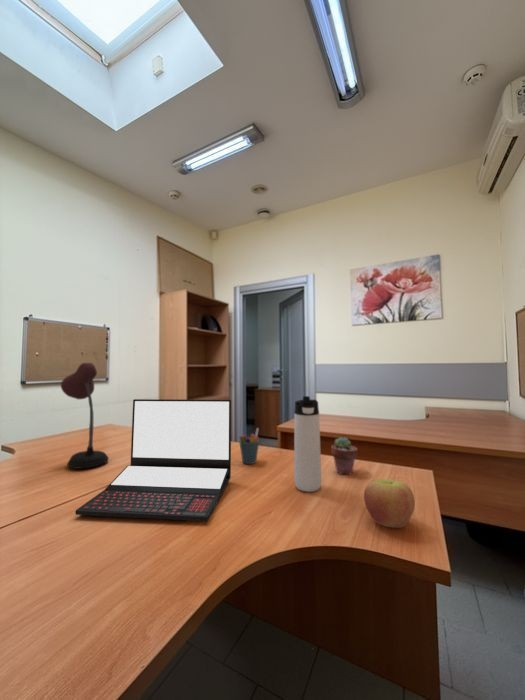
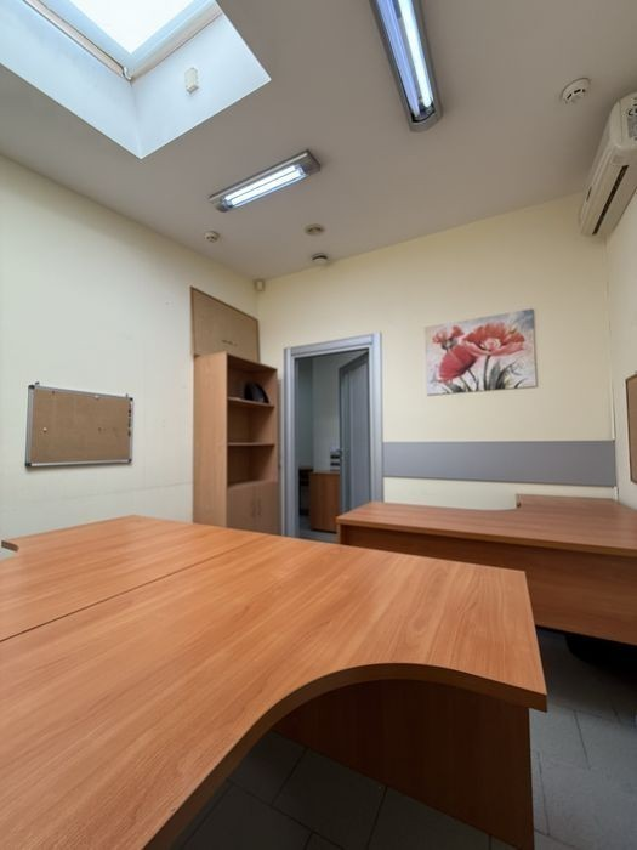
- laptop (163, 449)
- potted succulent (344, 454)
- pen holder (249, 445)
- desk lamp (90, 412)
- thermos bottle (307, 443)
- apple (388, 501)
